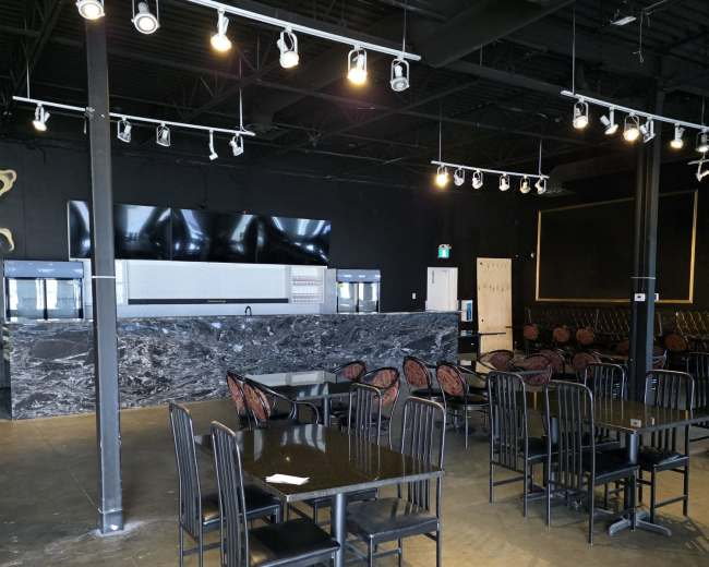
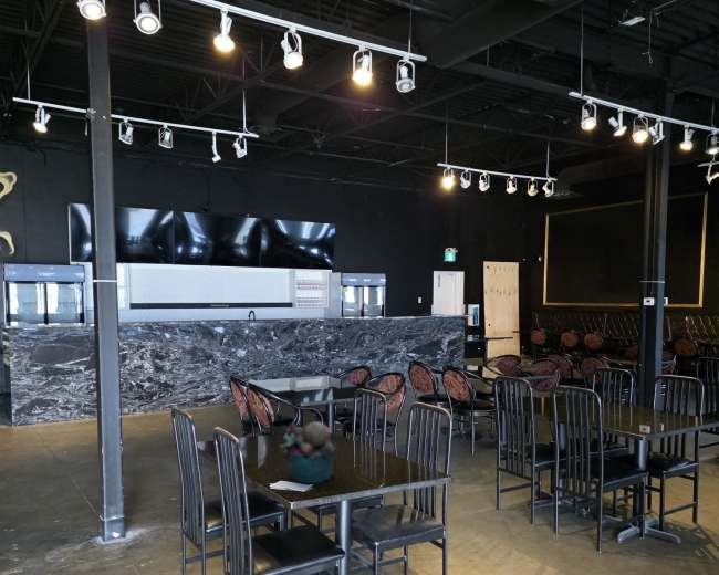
+ bucket (311, 448)
